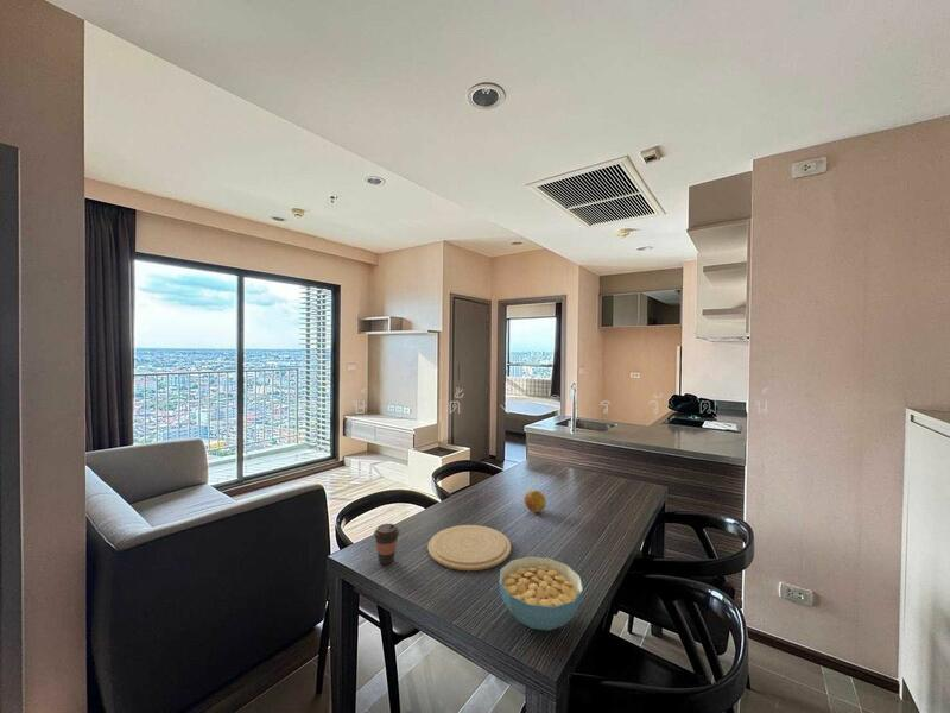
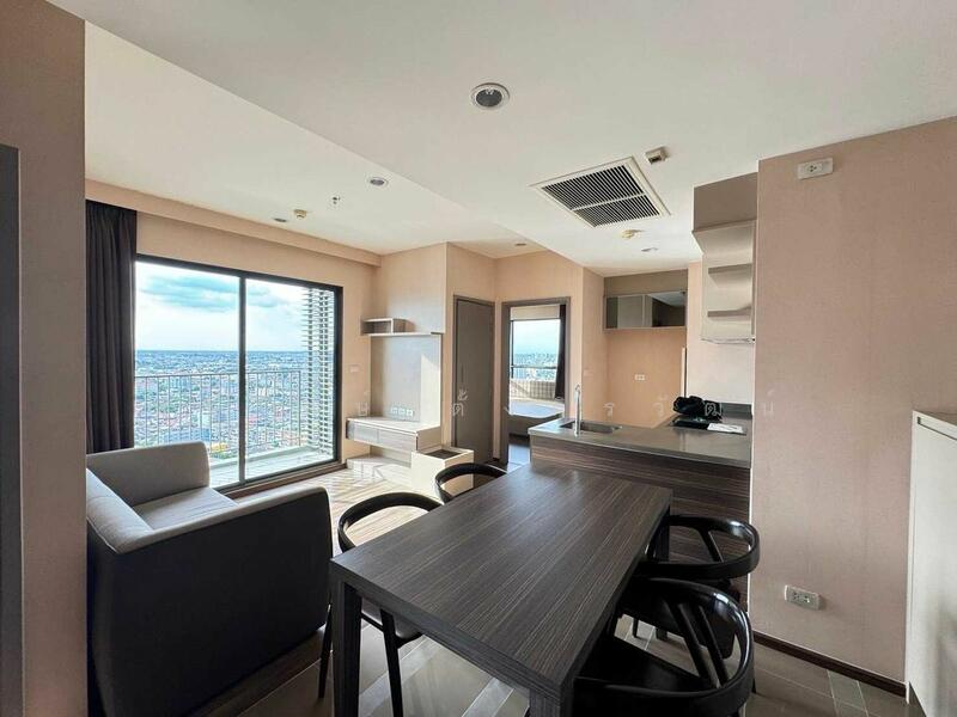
- plate (469, 544)
- fruit (534, 500)
- coffee cup (386, 544)
- cereal bowl (539, 599)
